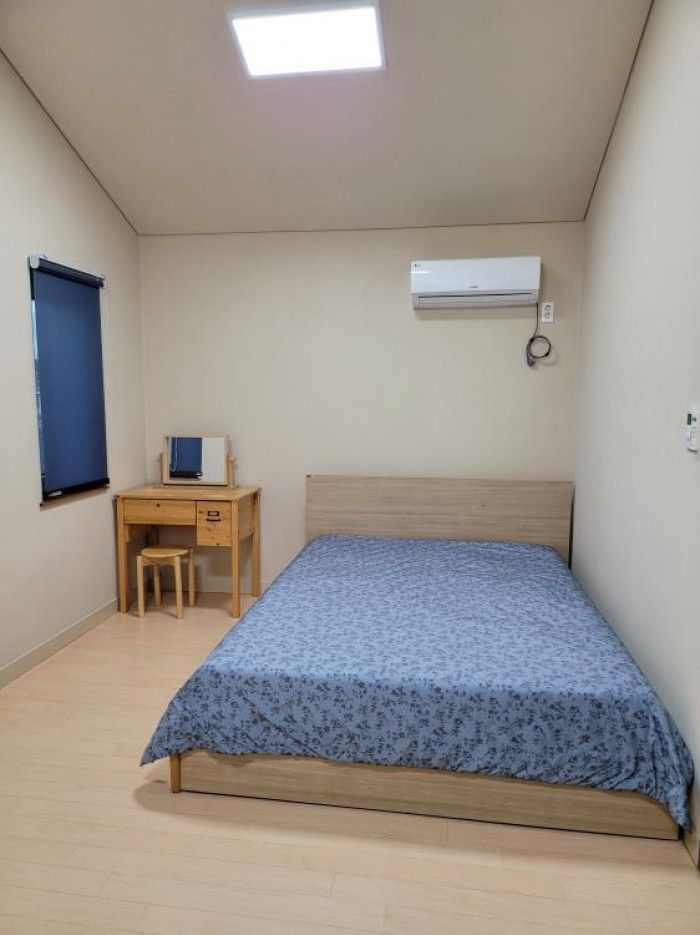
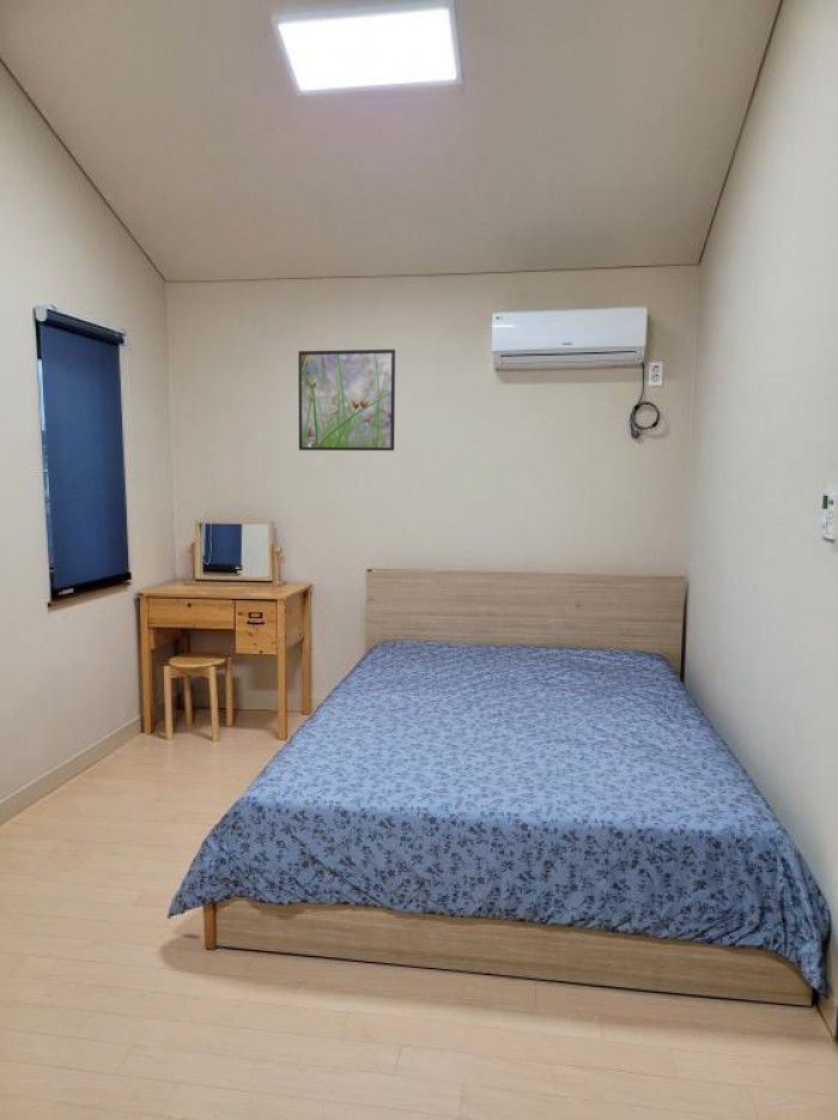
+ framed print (346, 400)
